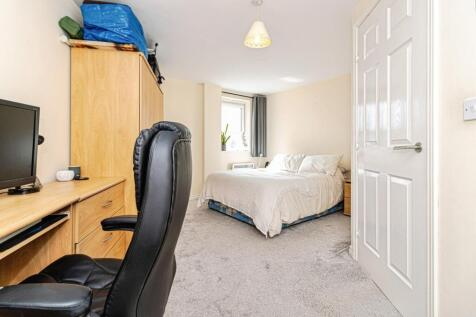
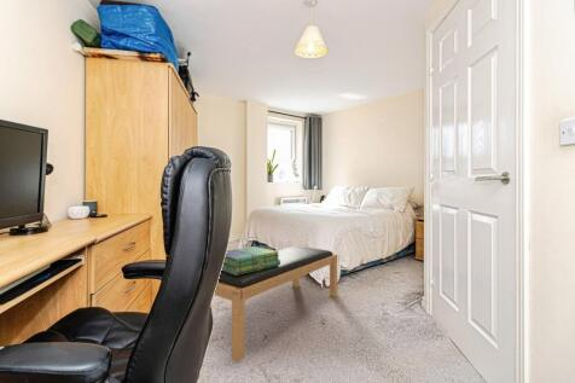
+ bench (274, 285)
+ stack of books (246, 259)
